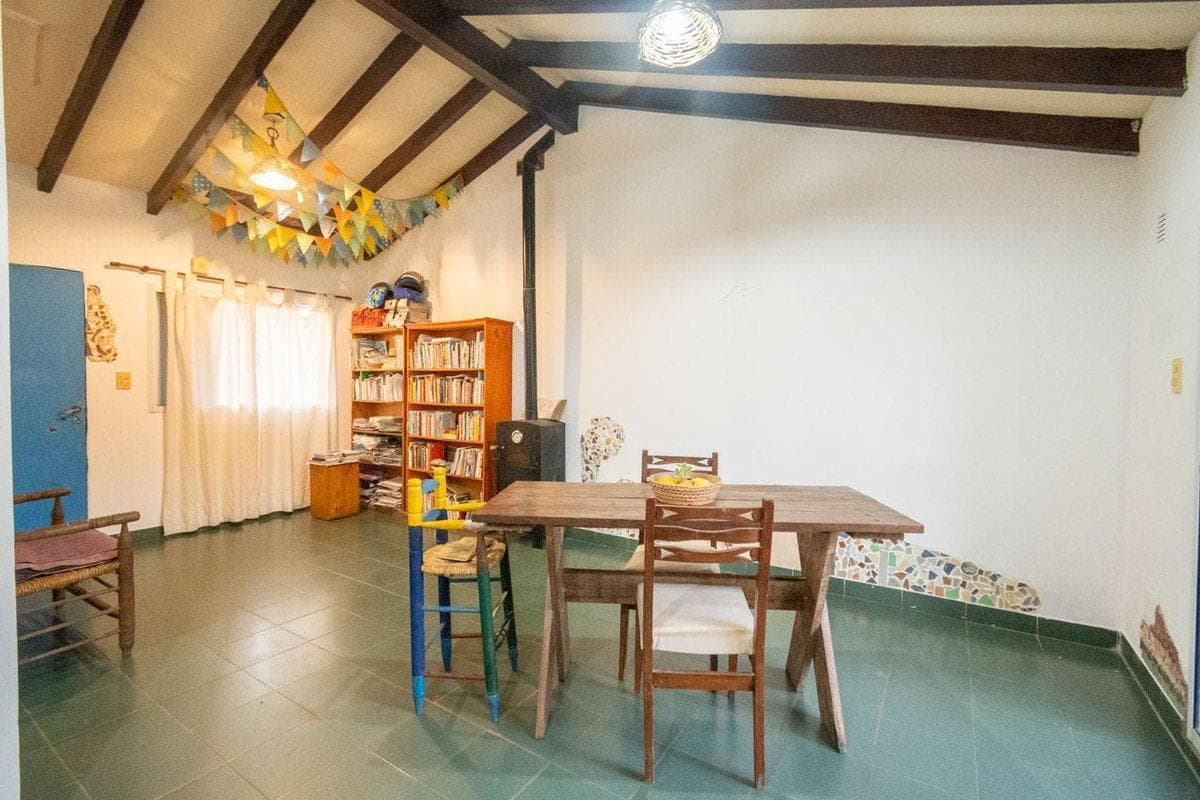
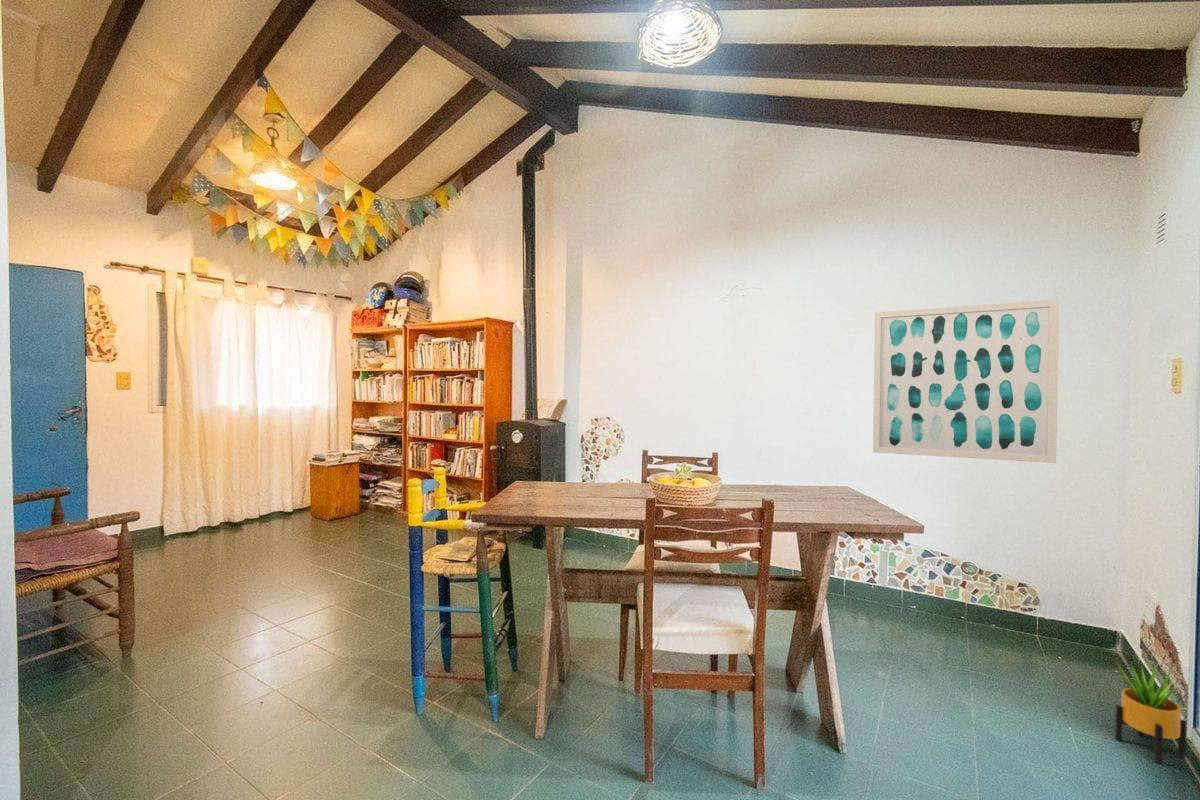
+ wall art (958, 382)
+ potted plant (1149, 706)
